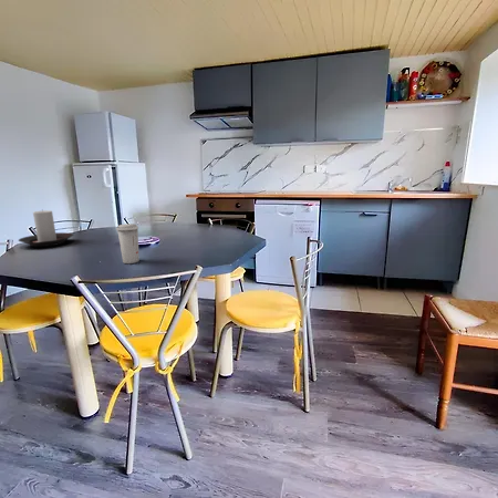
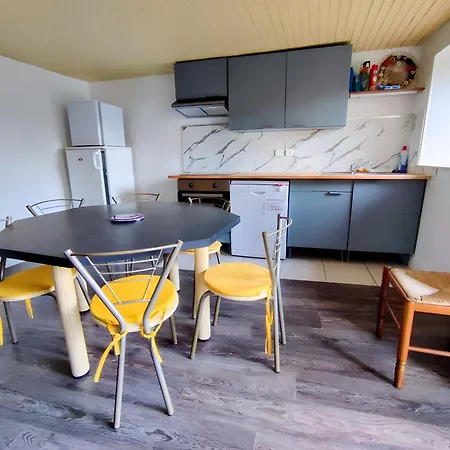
- candle holder (44, 226)
- coffee cup (128, 243)
